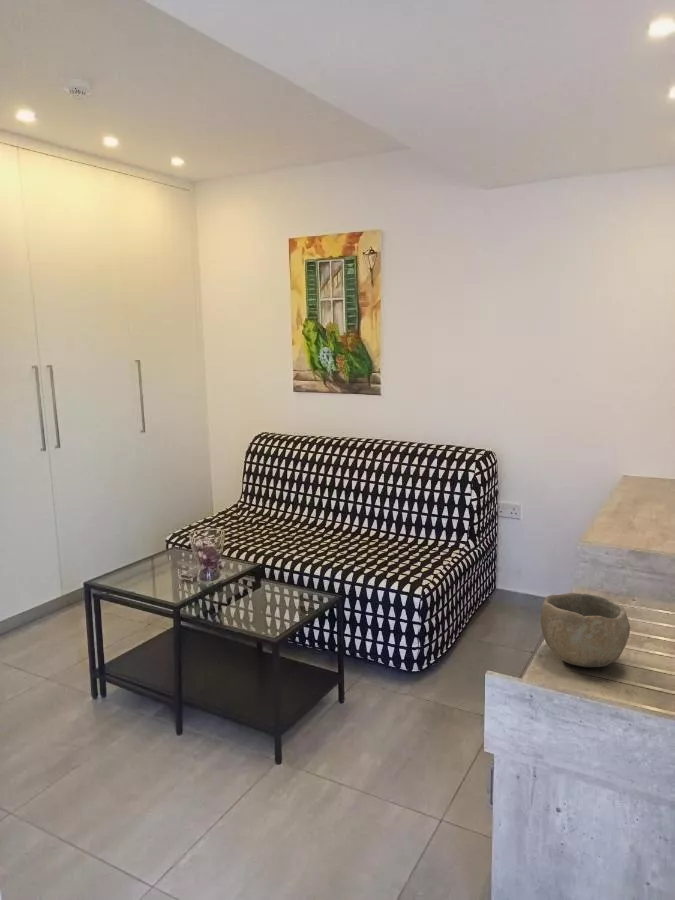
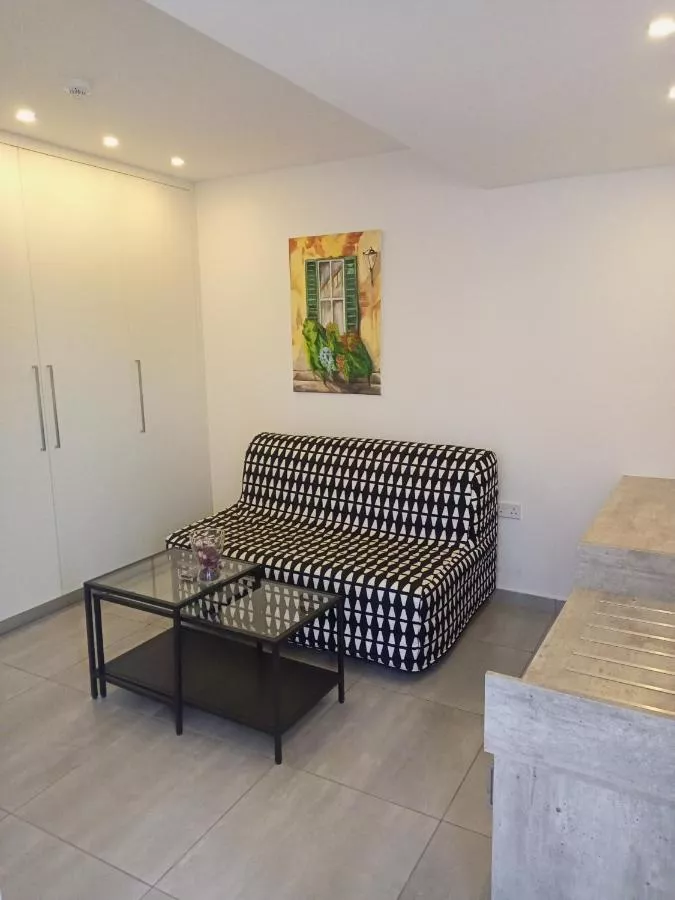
- bowl (583, 630)
